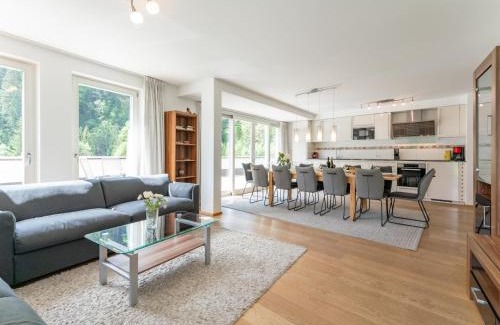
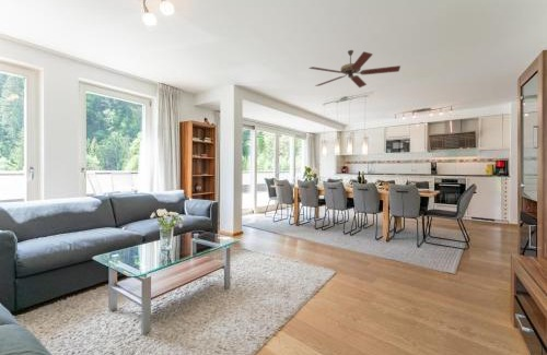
+ ceiling fan (353, 63)
